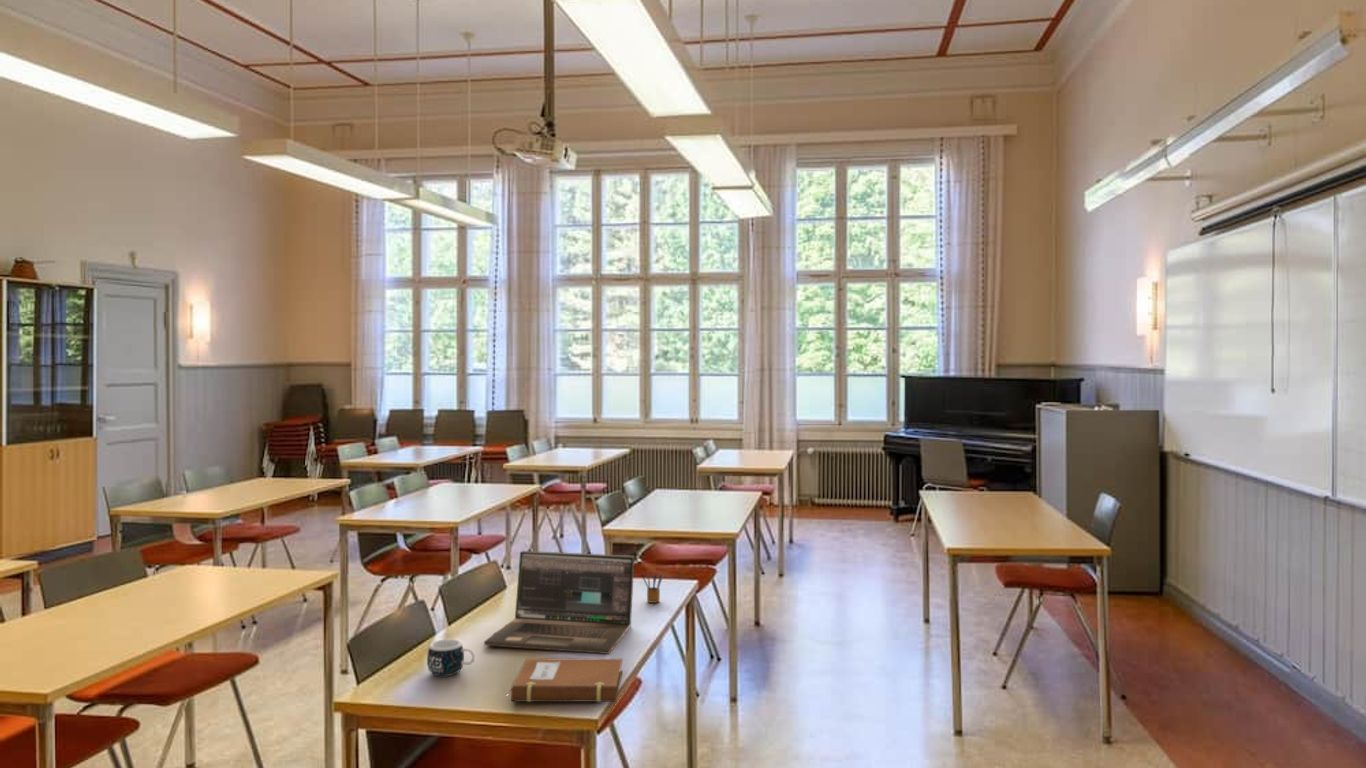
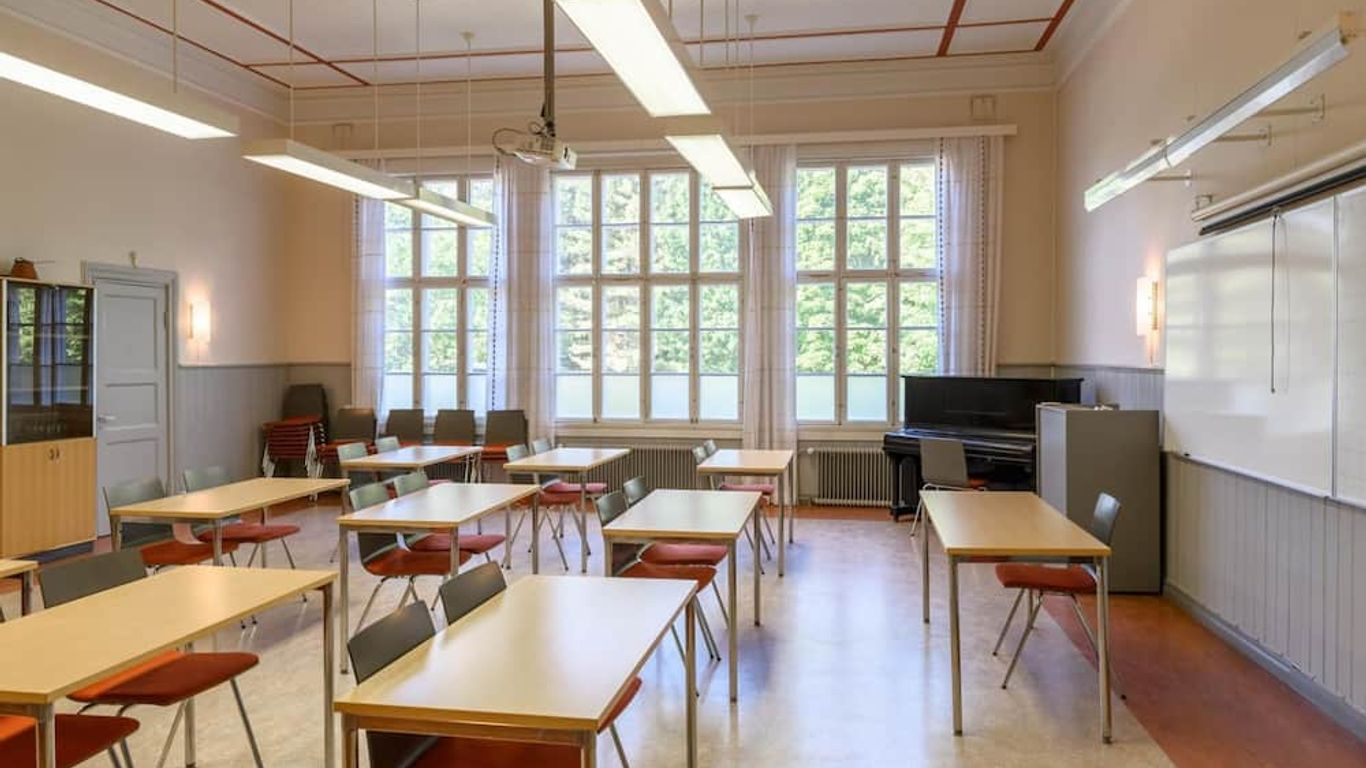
- notebook (566, 679)
- mug (451, 658)
- laptop (562, 598)
- pencil box (653, 585)
